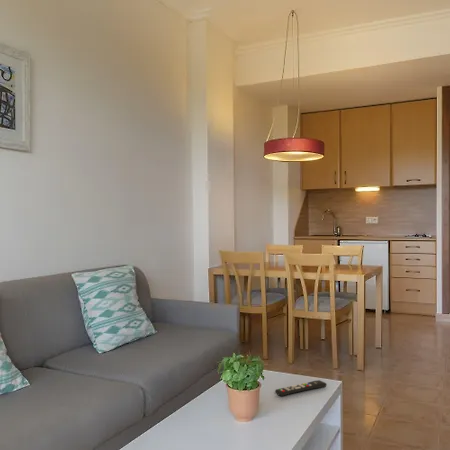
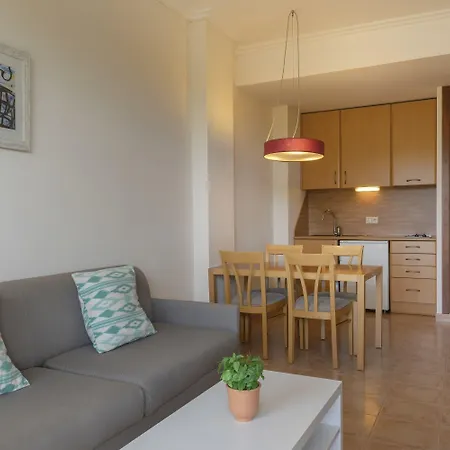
- remote control (301, 387)
